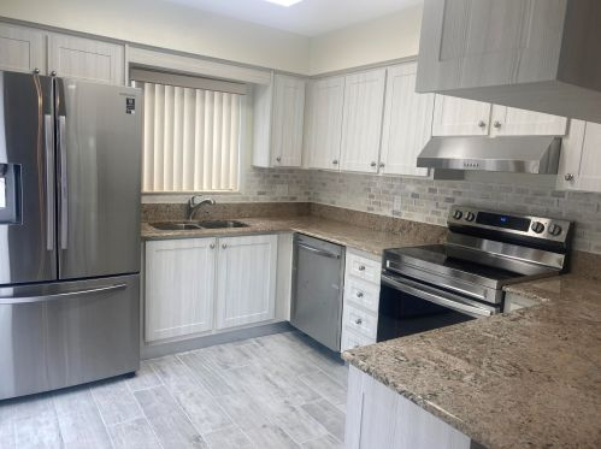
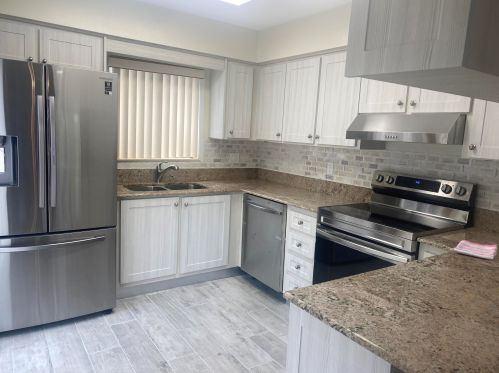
+ dish towel (476, 248)
